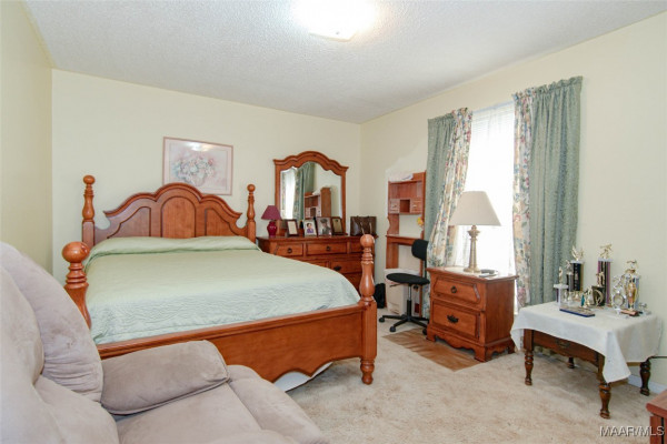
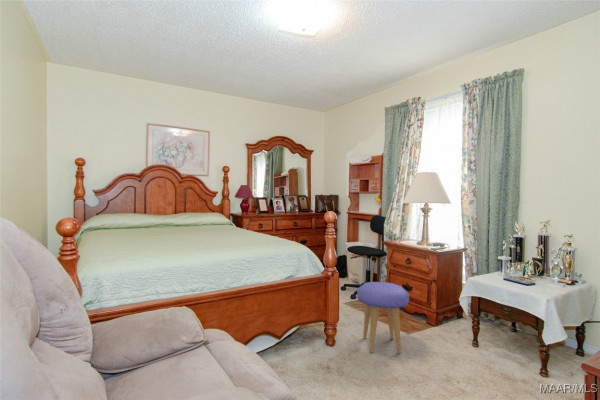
+ stool (378, 314)
